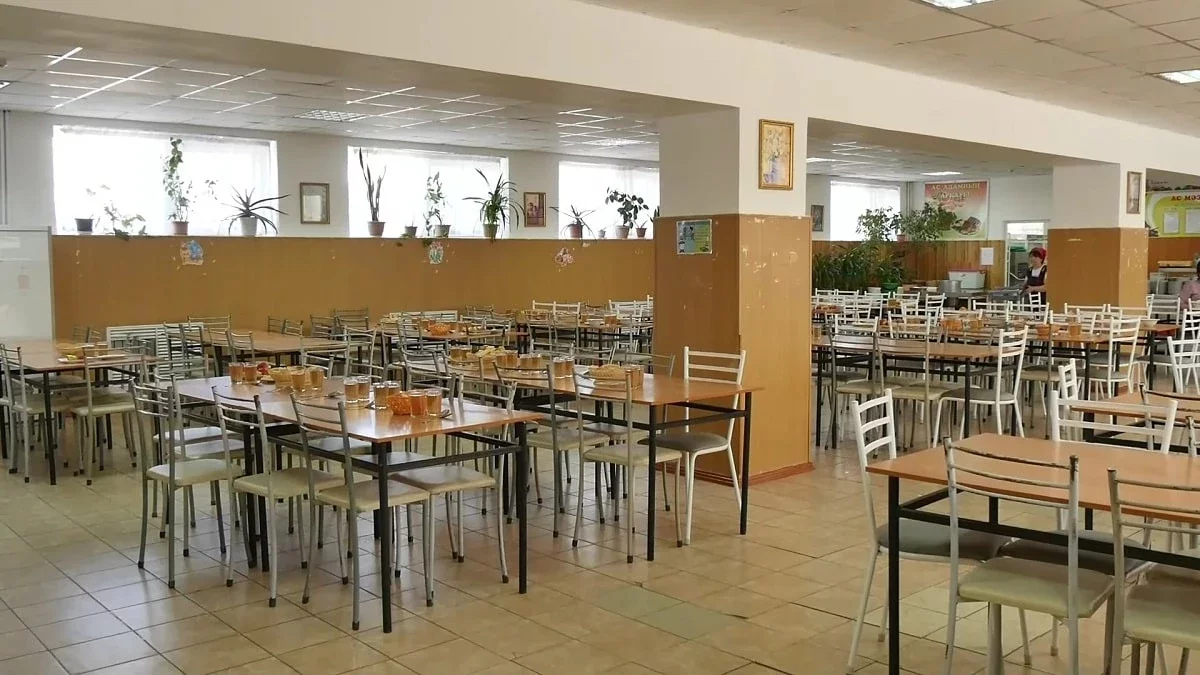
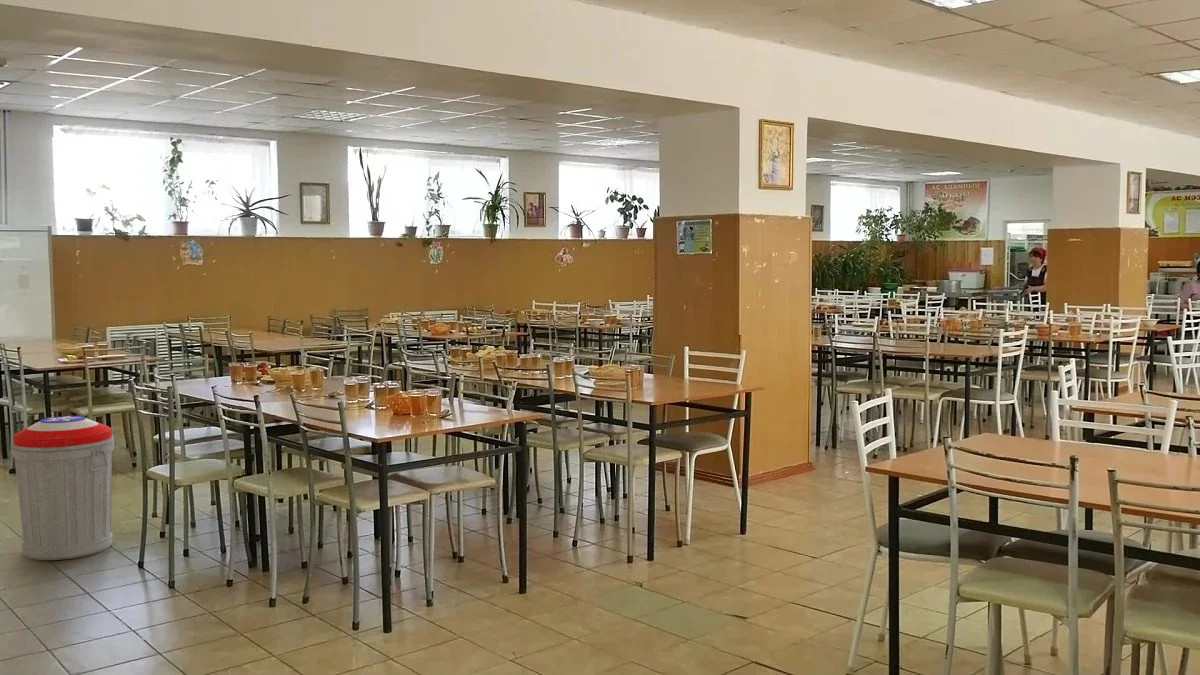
+ trash can (65, 483)
